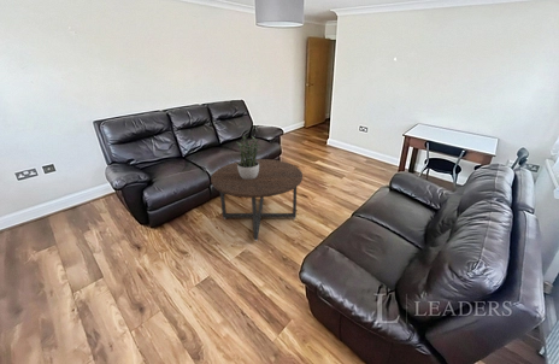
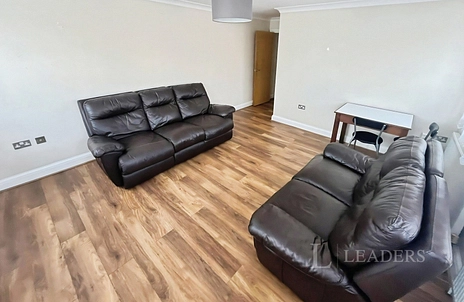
- coffee table (258, 196)
- potted plant (249, 155)
